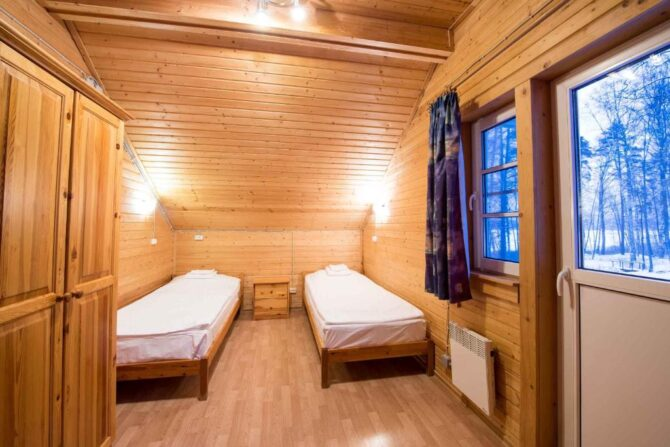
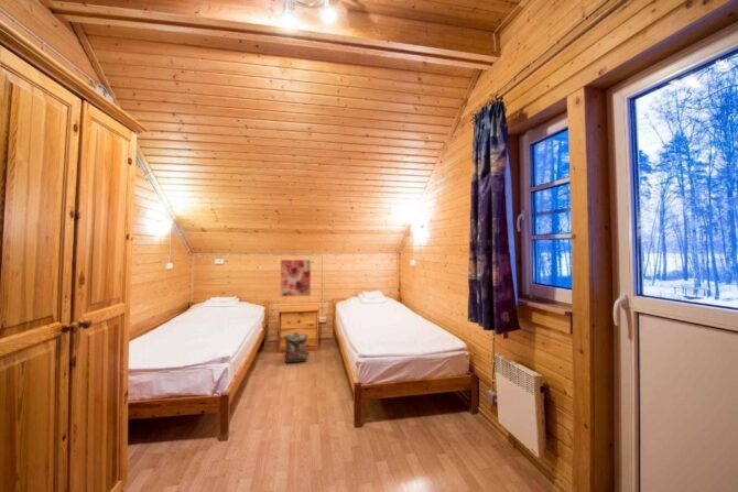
+ backpack (296, 346)
+ wall art (295, 277)
